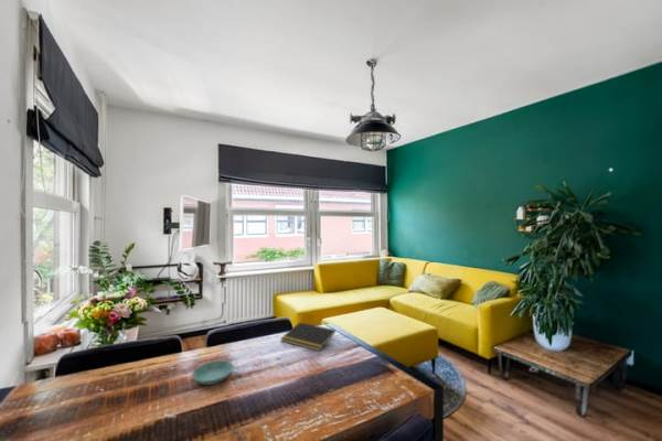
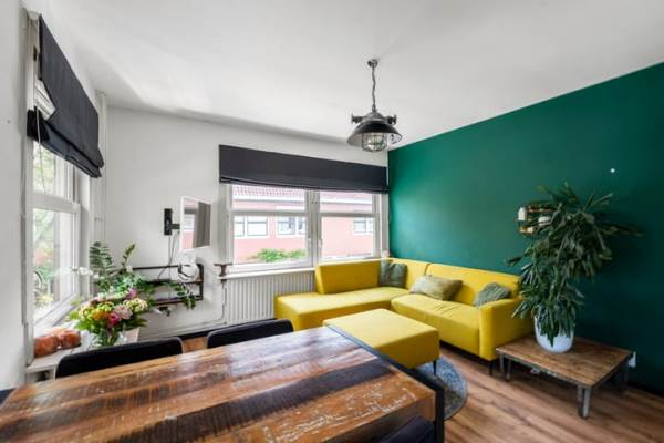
- notepad (308, 335)
- saucer (213, 373)
